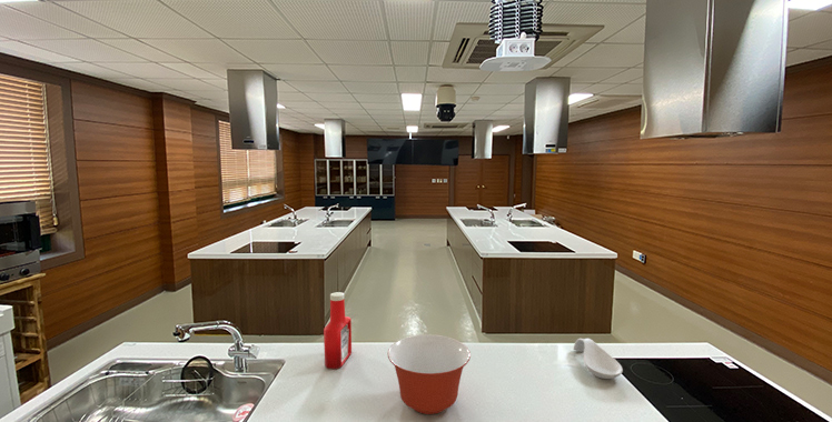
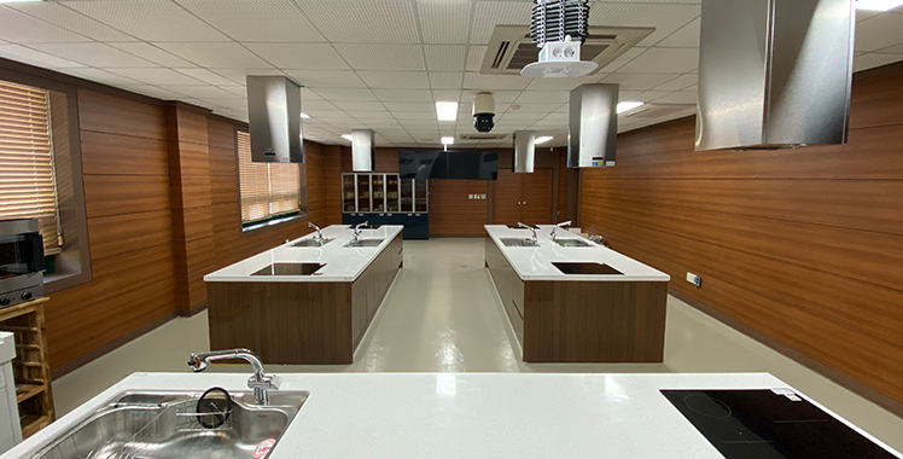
- spoon rest (594, 355)
- mixing bowl (428, 376)
- soap bottle (337, 326)
